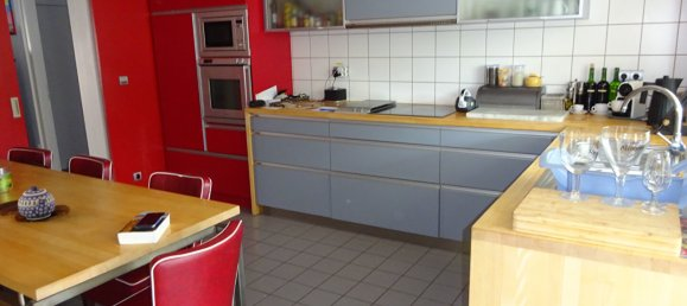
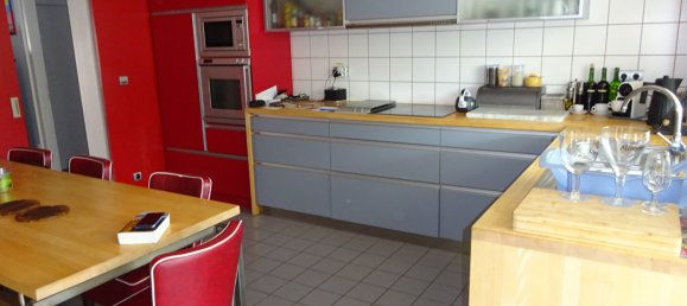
- teapot (36, 200)
